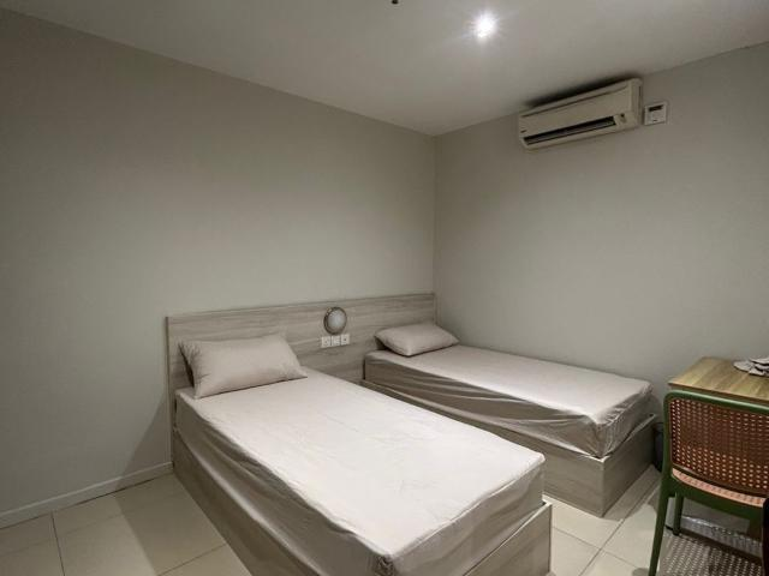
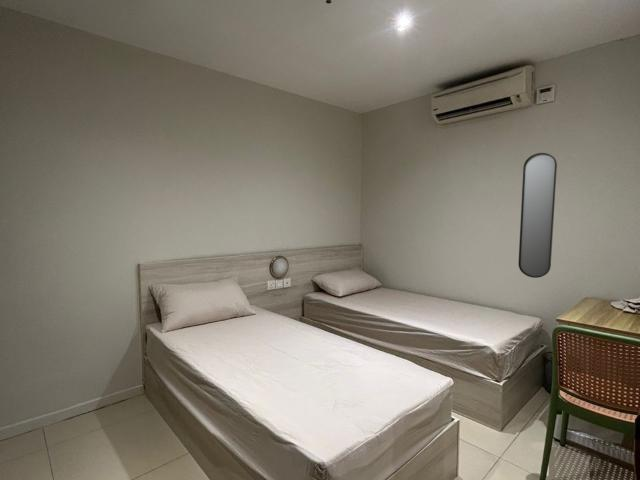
+ home mirror (536, 216)
